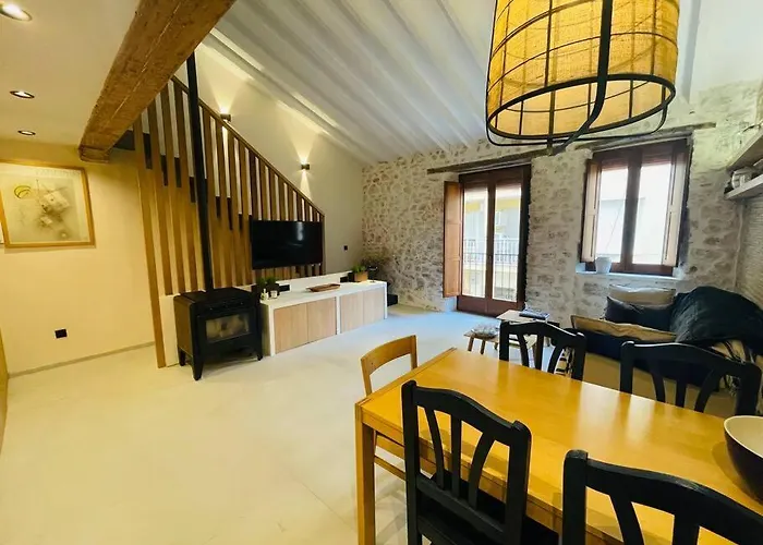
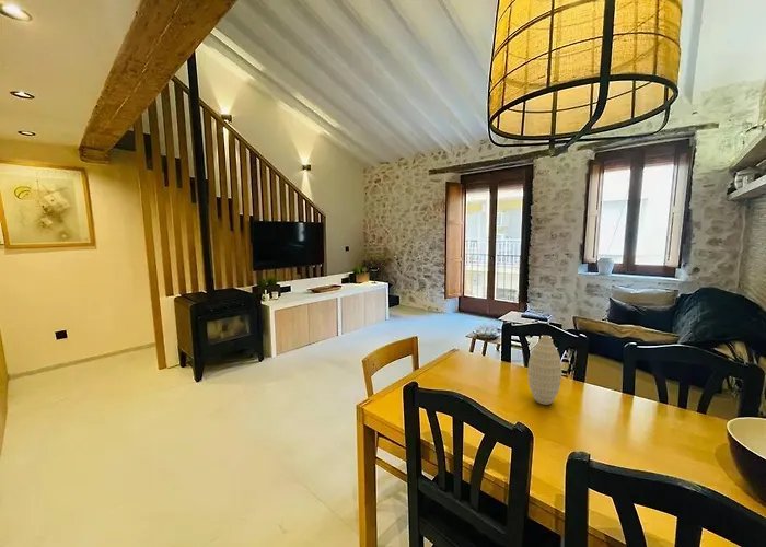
+ vase (544, 369)
